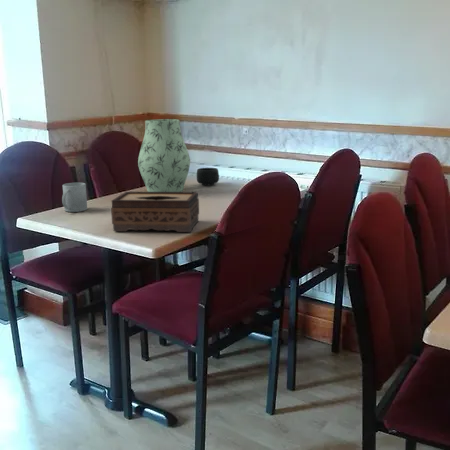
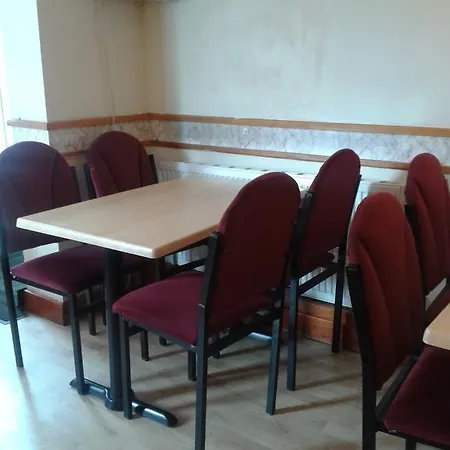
- mug (72, 198)
- tissue box (156, 211)
- vase (164, 156)
- mug (209, 176)
